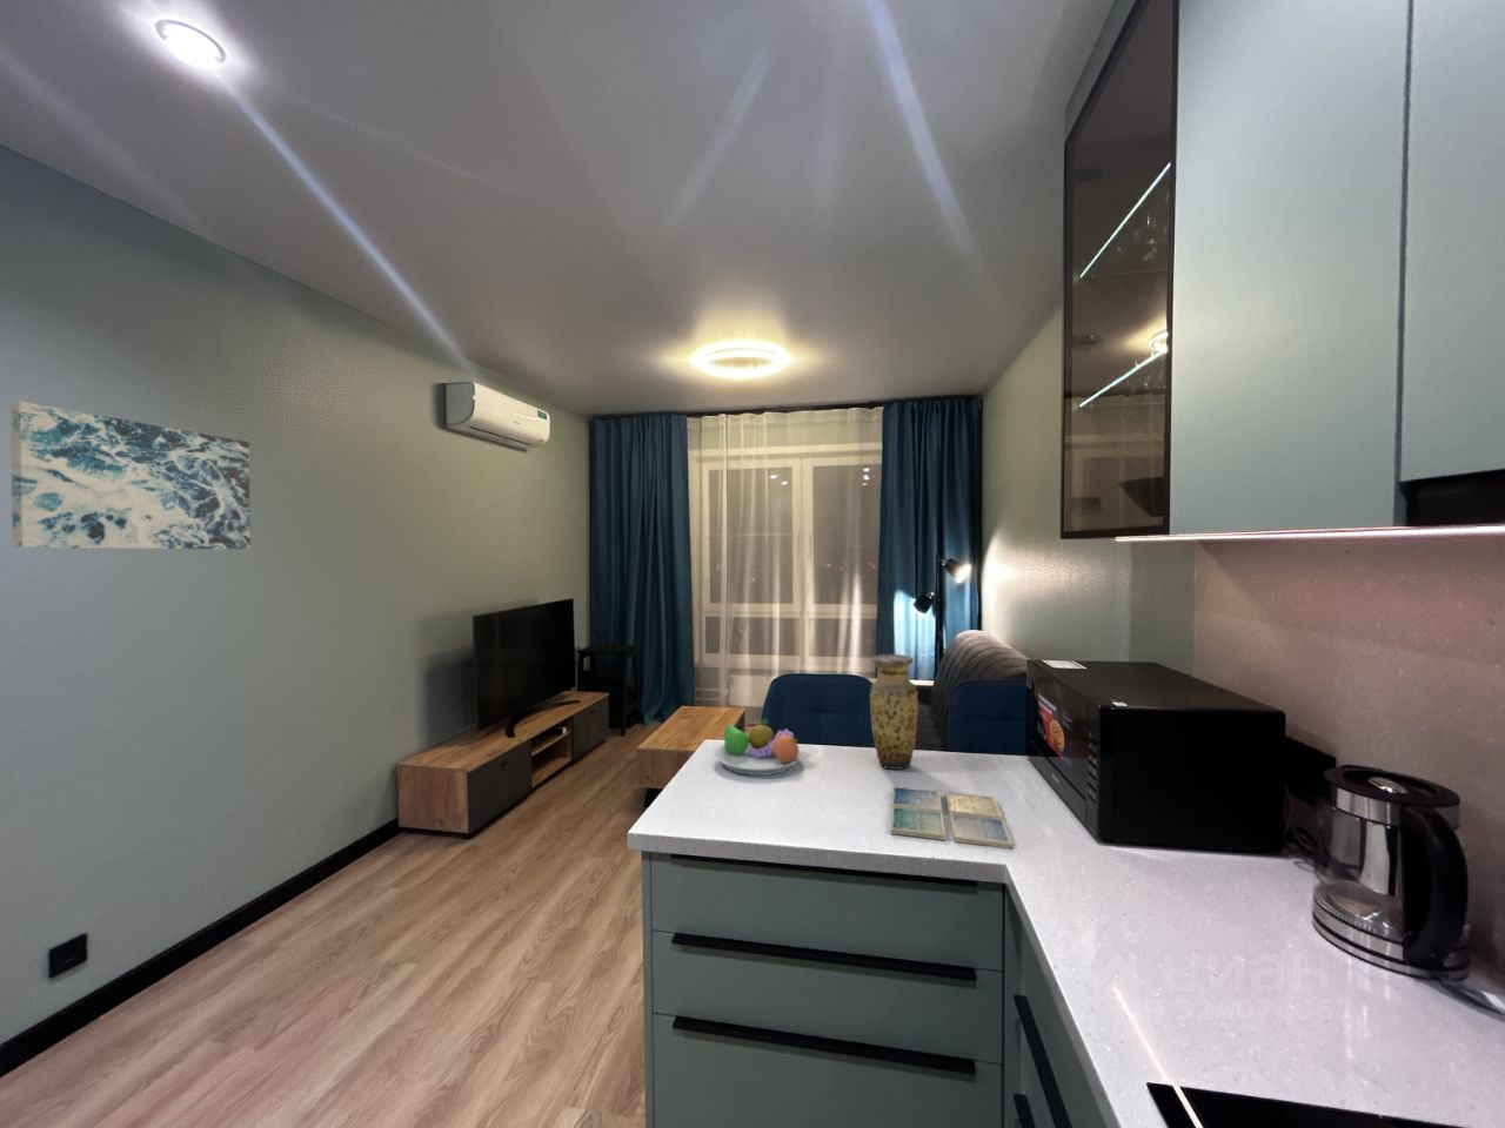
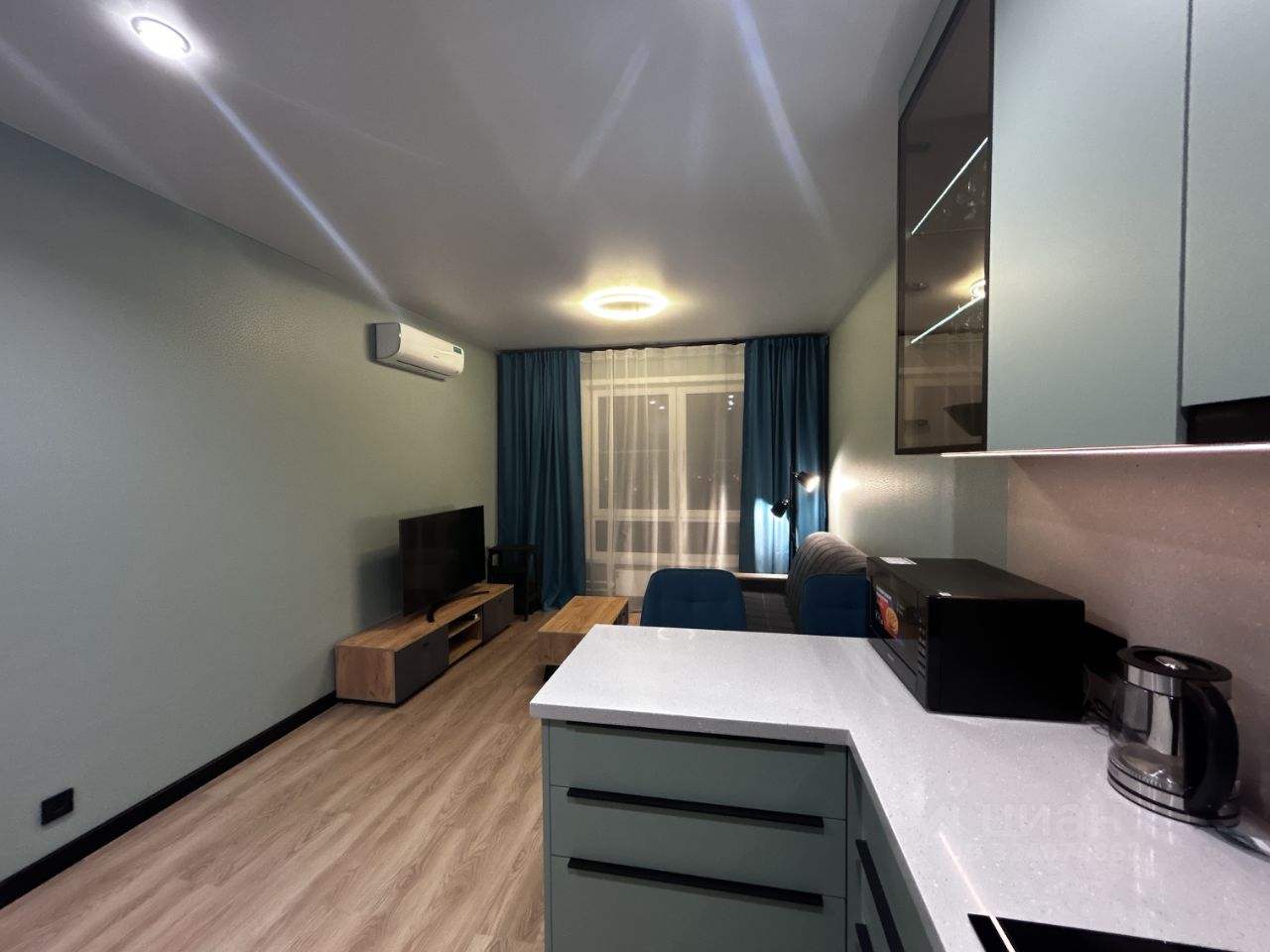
- wall art (148, 487)
- vase (894, 710)
- drink coaster (949, 813)
- fruit bowl (756, 743)
